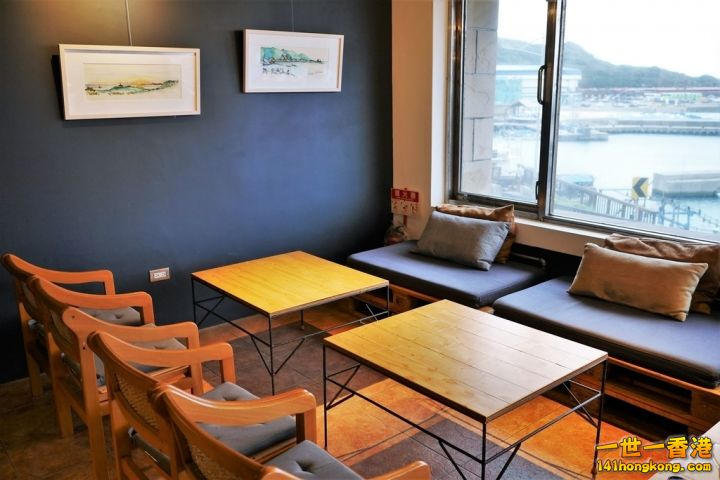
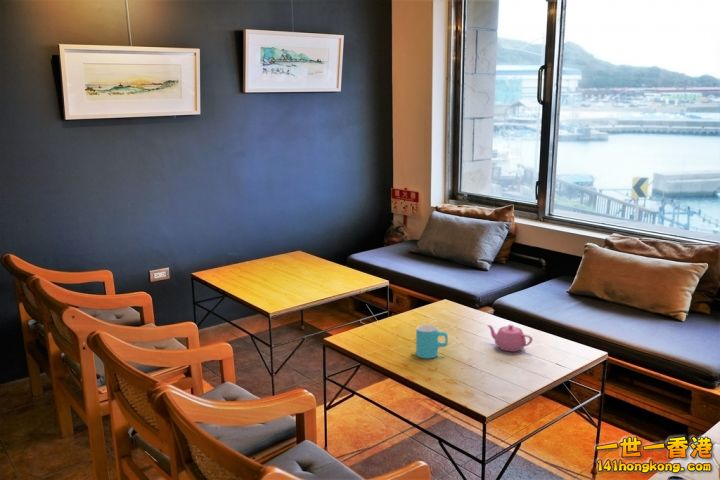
+ teapot (508, 336)
+ cup (430, 342)
